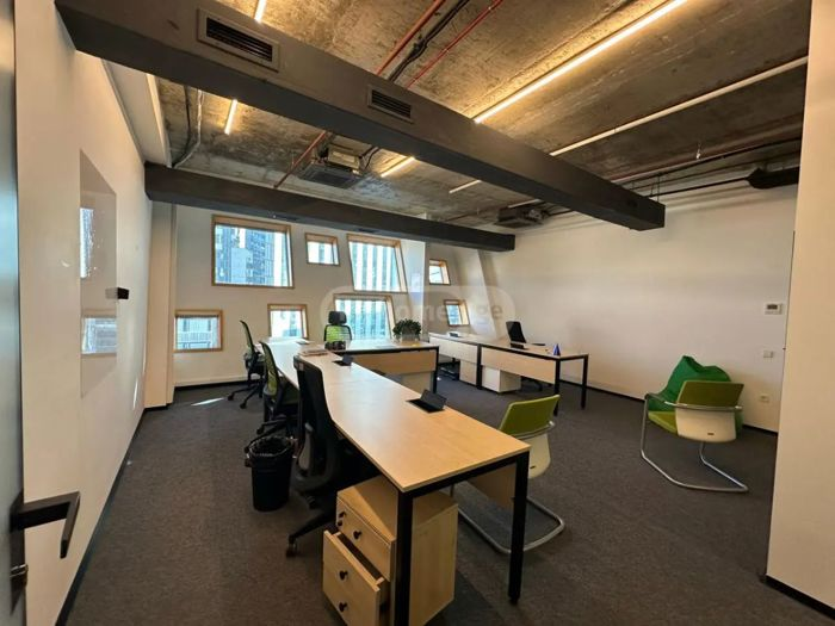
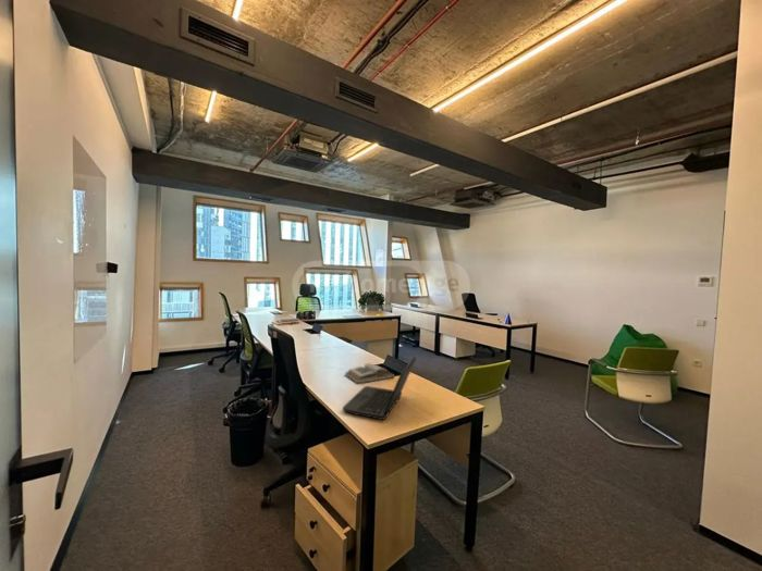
+ book (369, 371)
+ laptop (381, 388)
